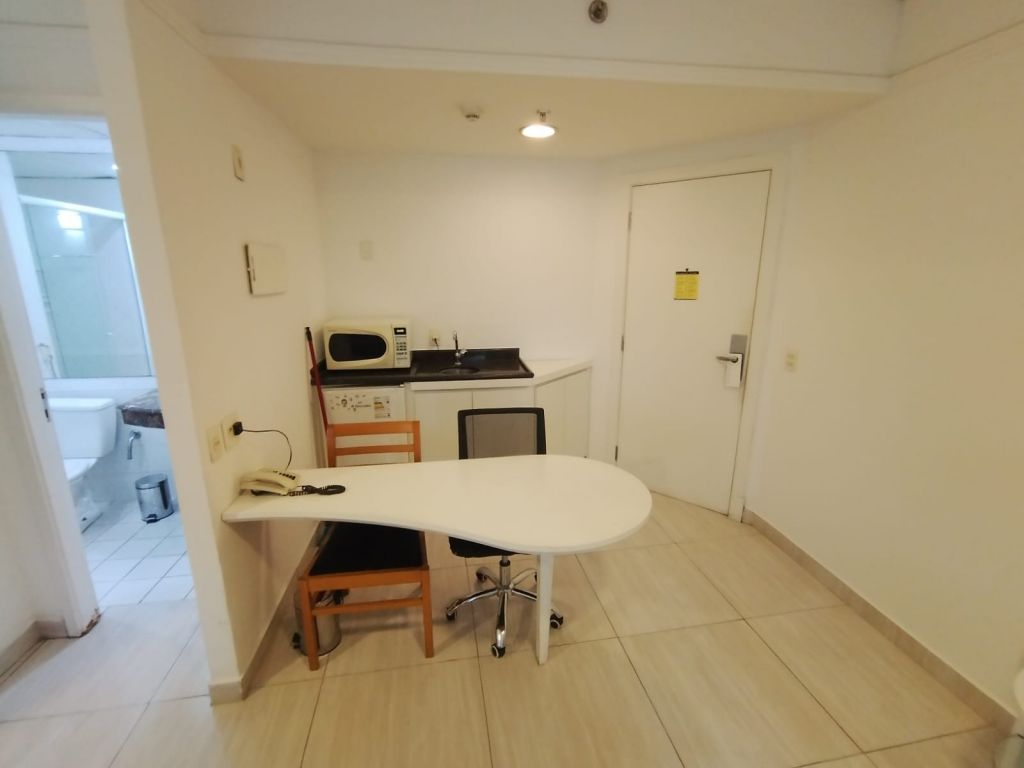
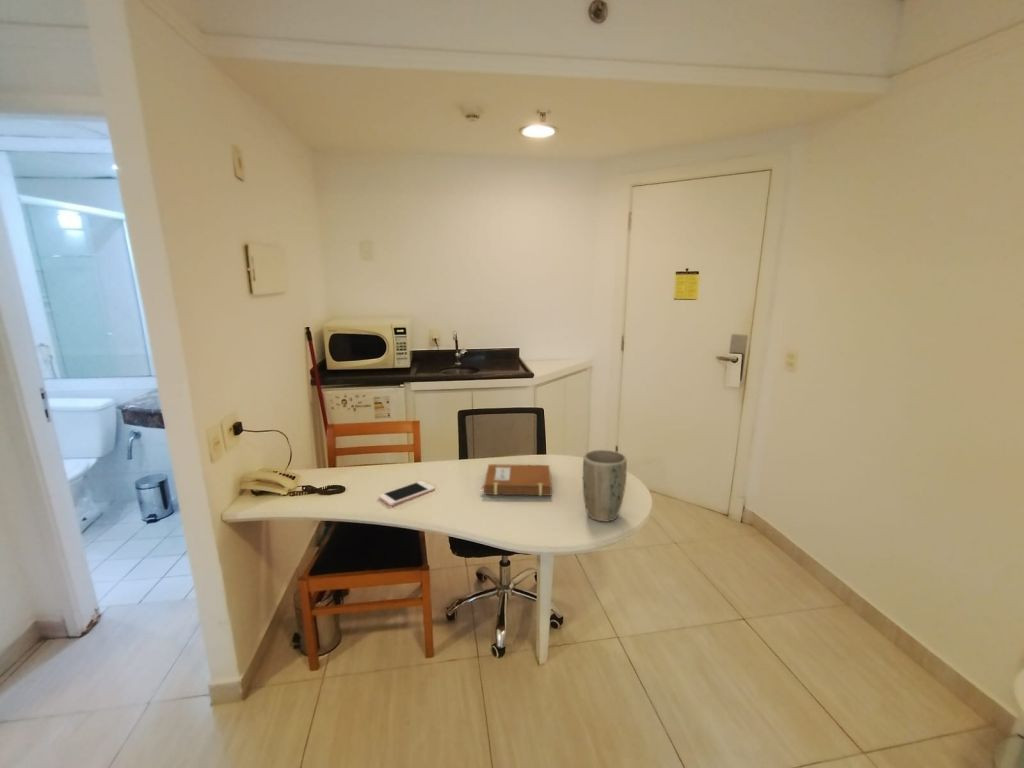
+ cell phone (407, 492)
+ notebook (516, 479)
+ plant pot (603, 485)
